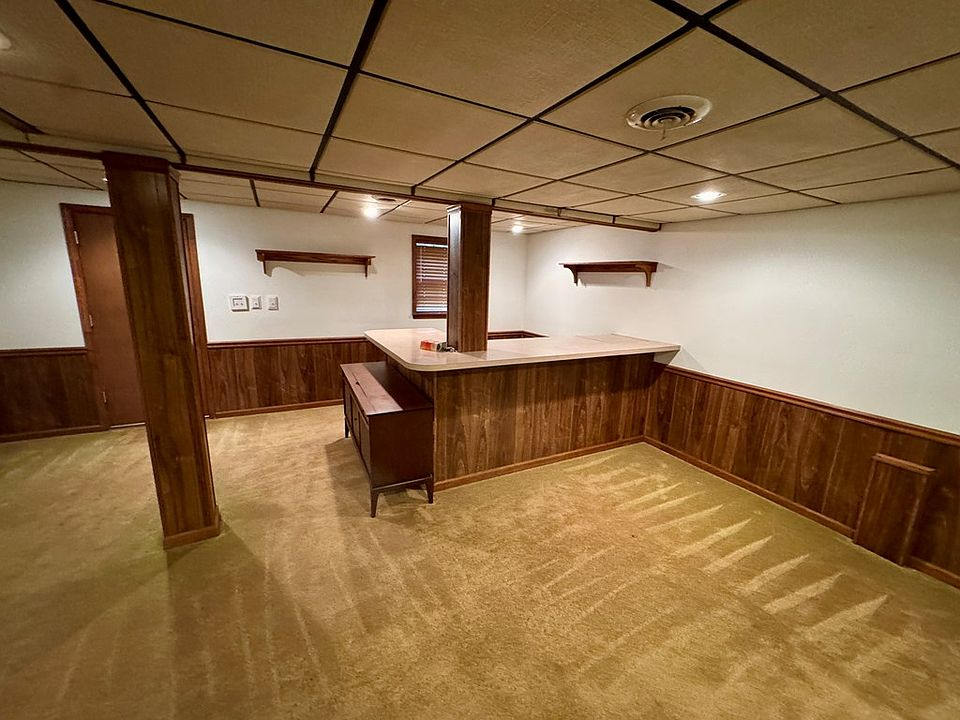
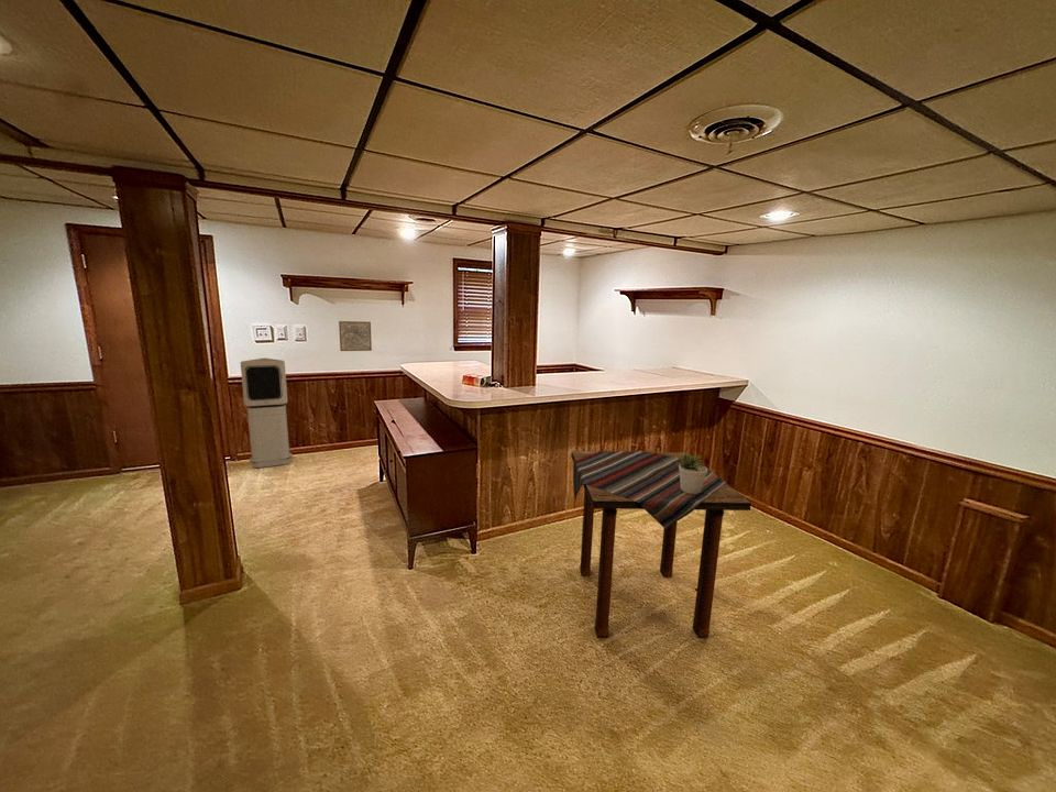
+ side table (662, 541)
+ wall art (355, 336)
+ air purifier (267, 411)
+ potted plant (691, 470)
